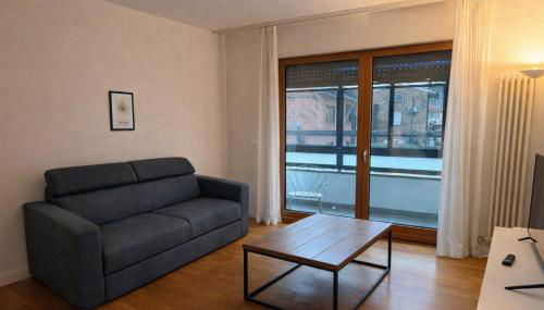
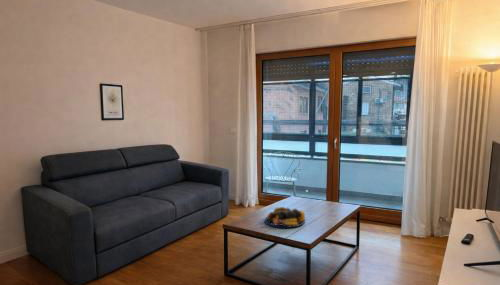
+ fruit bowl (284, 214)
